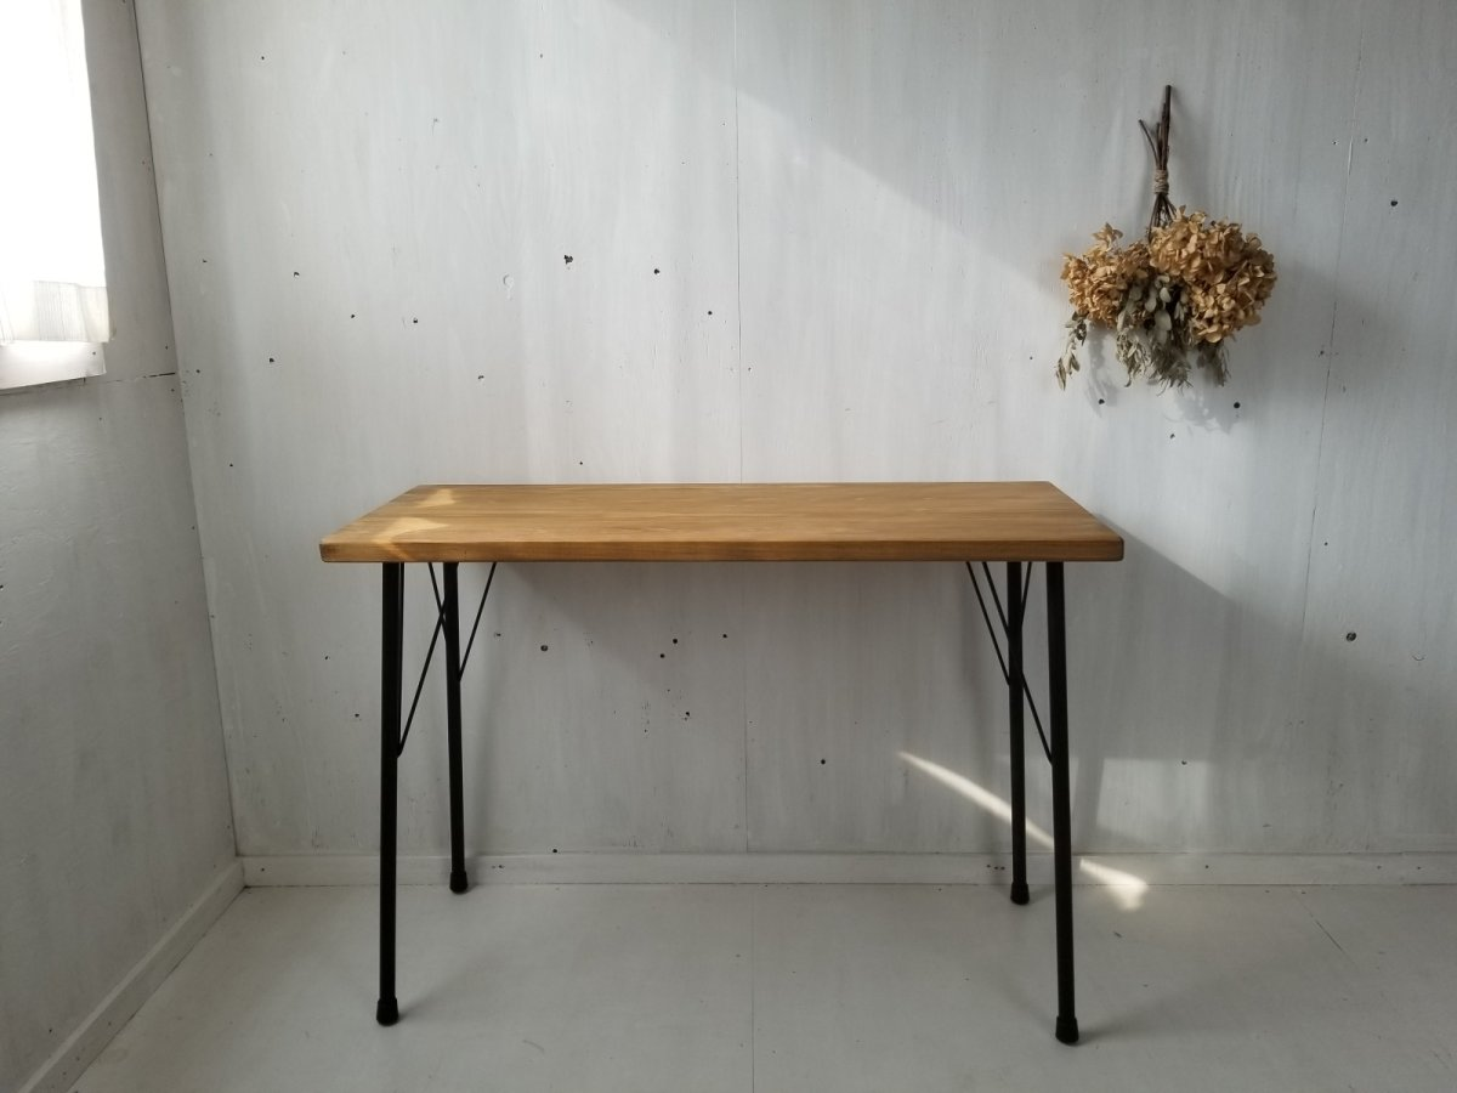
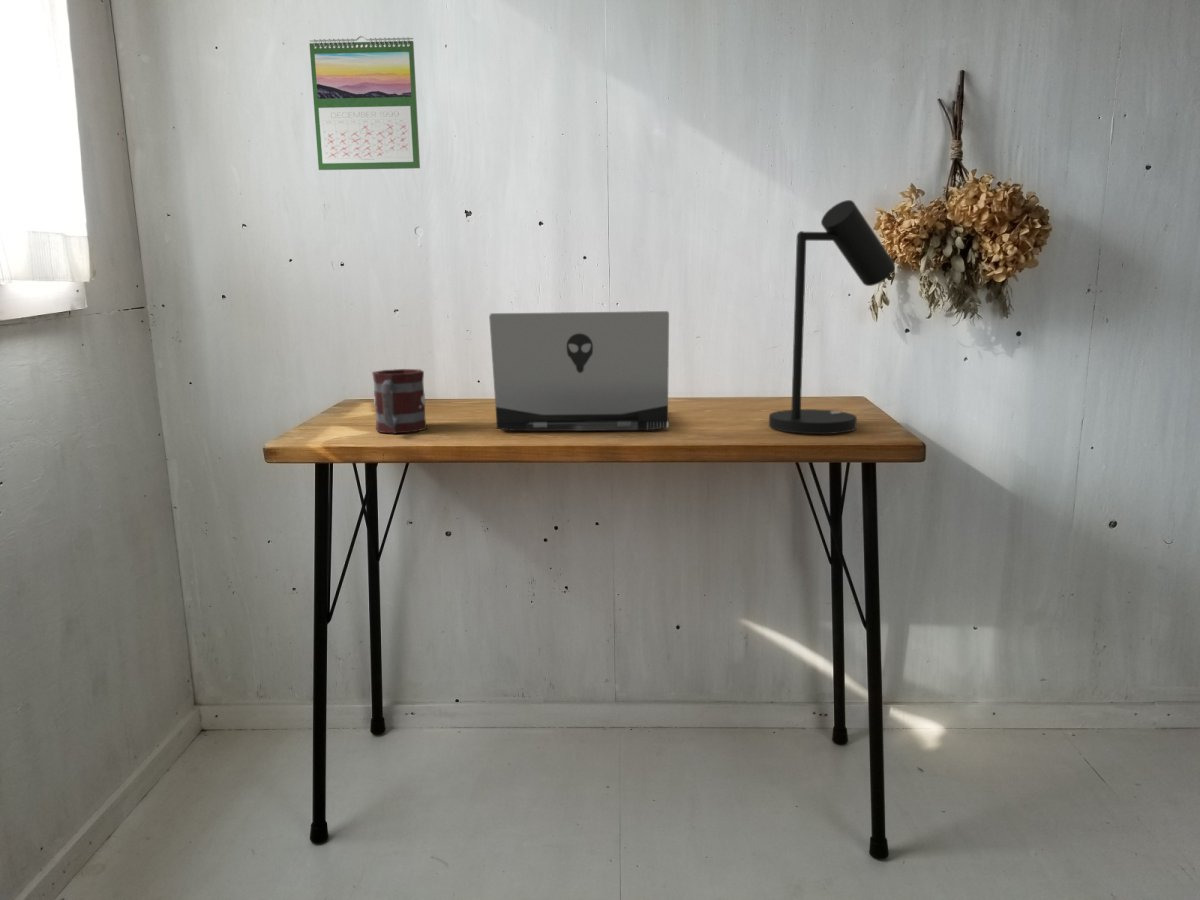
+ desk lamp (803, 314)
+ calendar (365, 103)
+ mug (396, 402)
+ laptop computer (583, 367)
